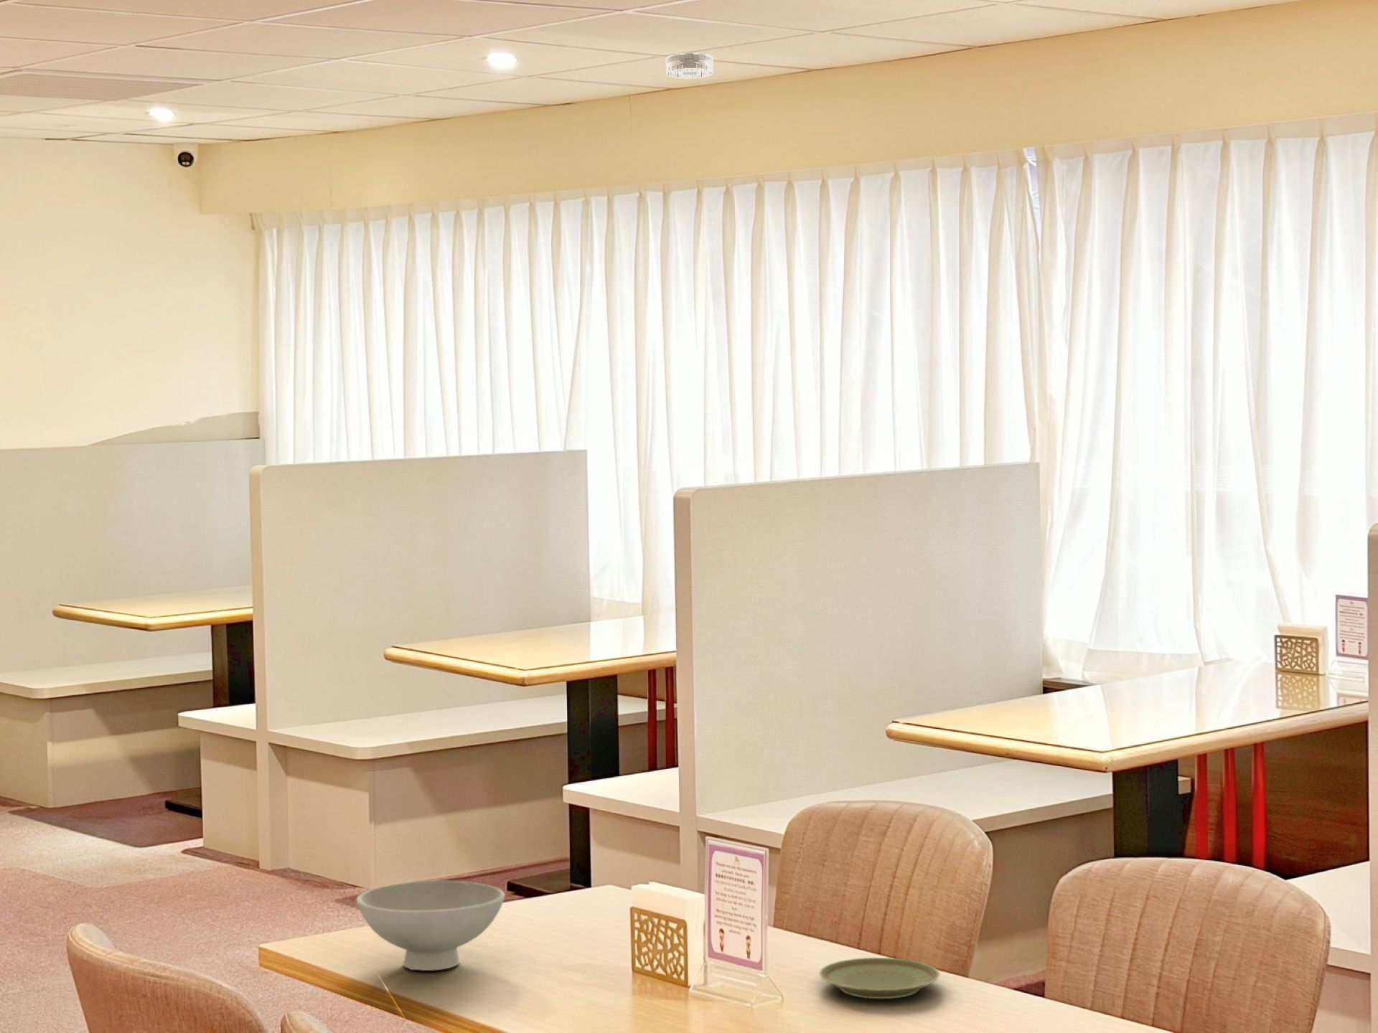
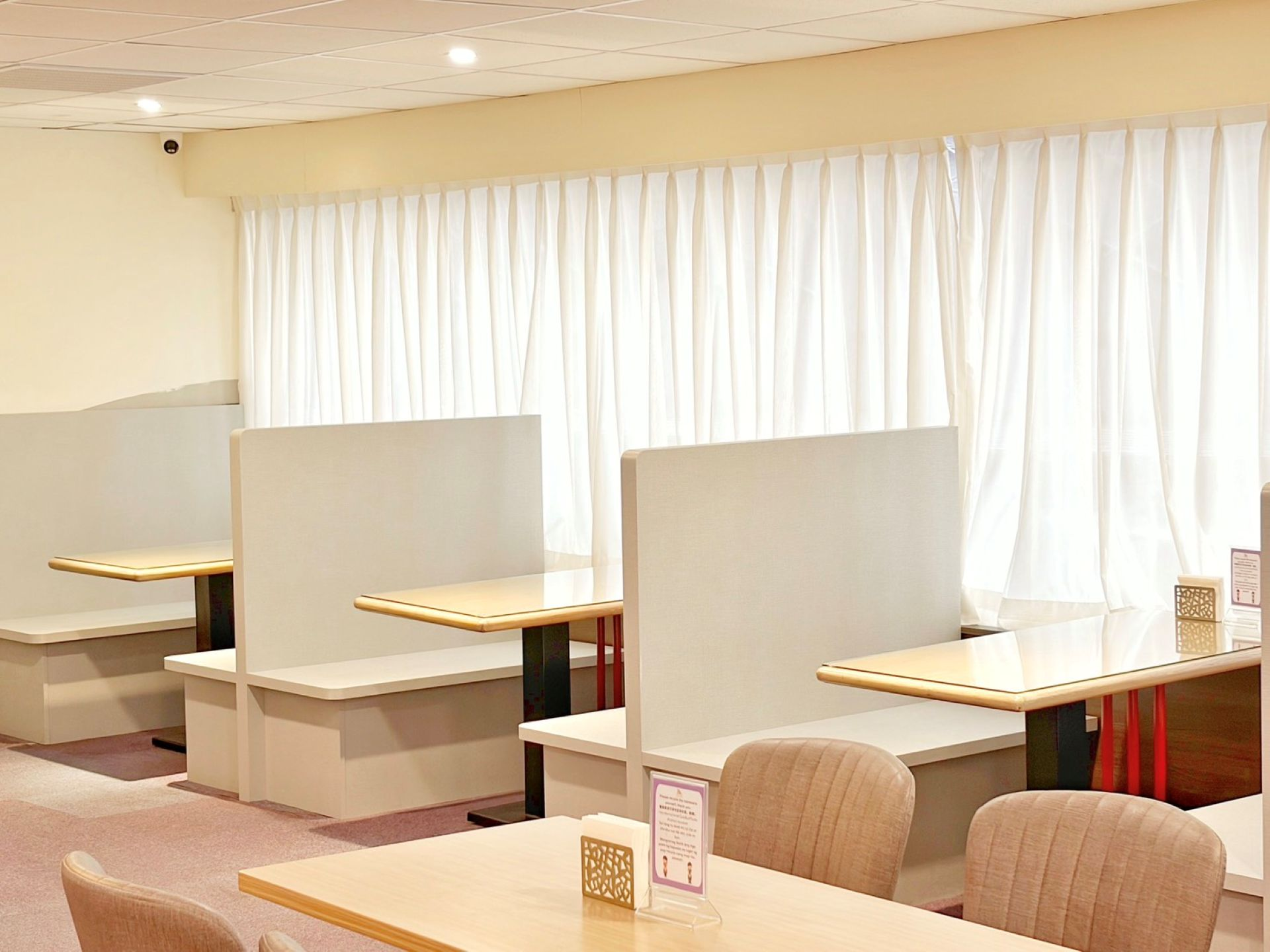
- bowl (432, 928)
- plate (879, 981)
- smoke detector (689, 65)
